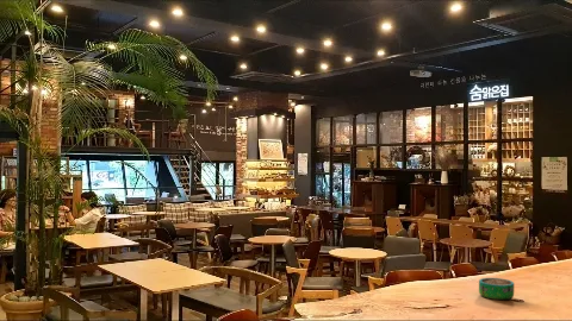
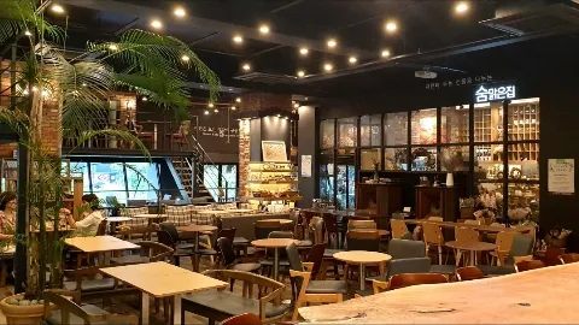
- decorative bowl (496, 288)
